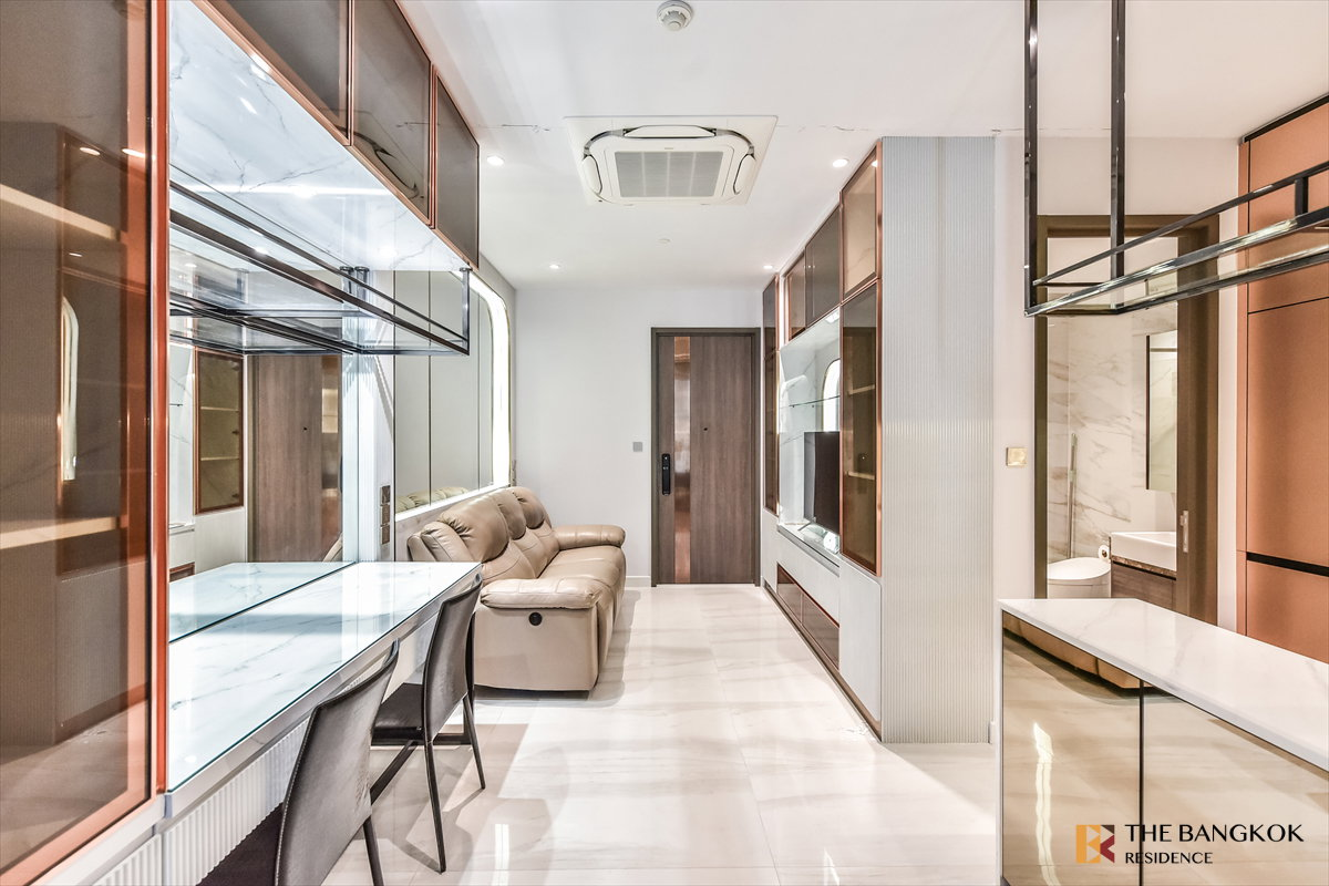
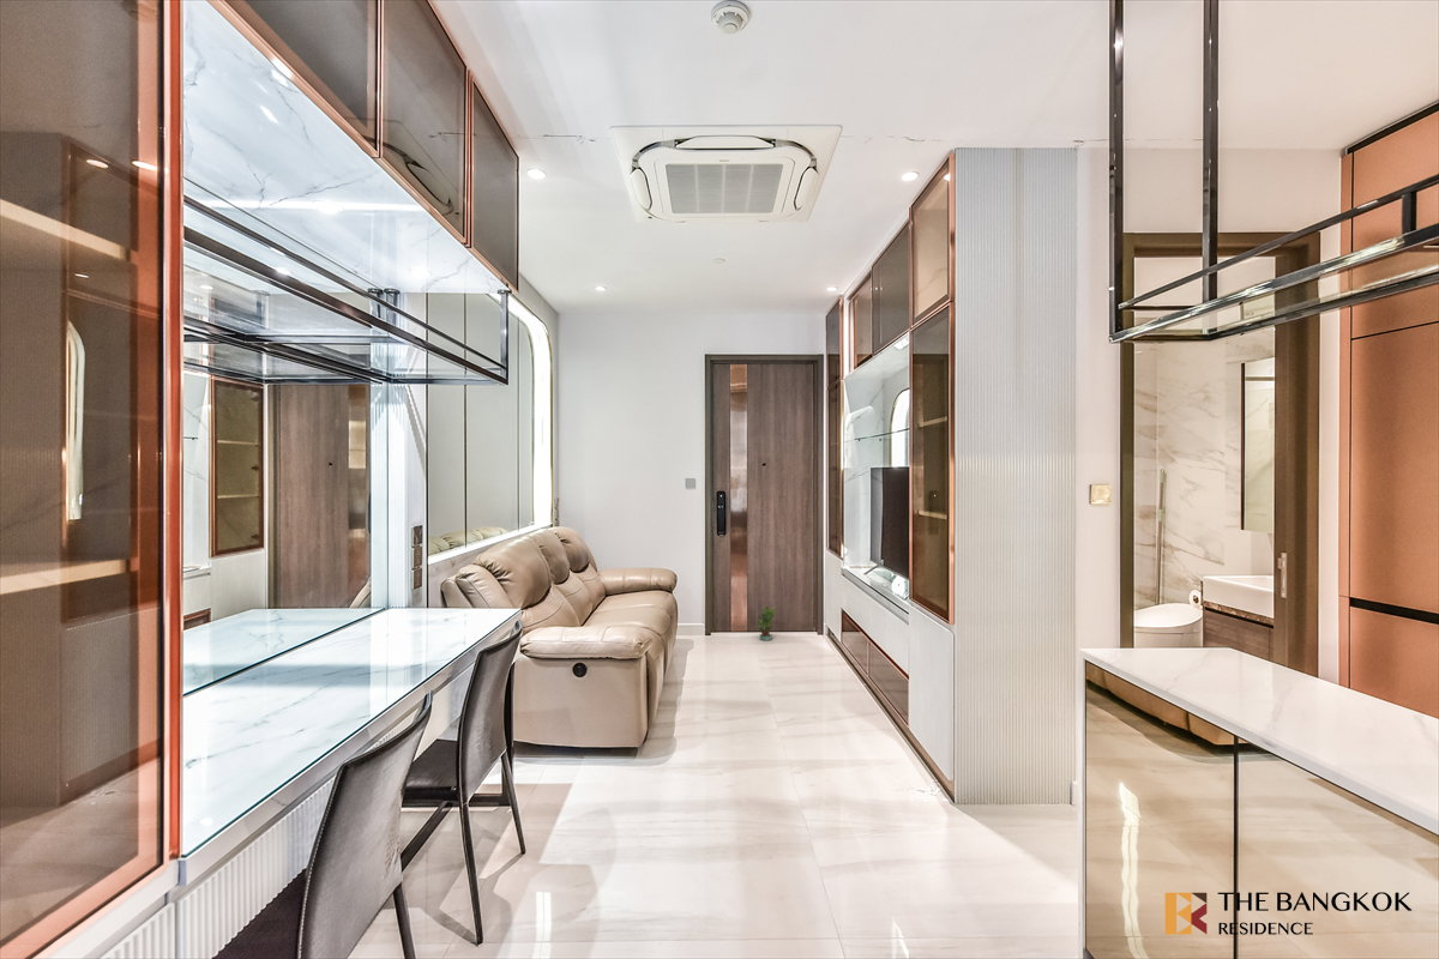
+ potted plant (764, 621)
